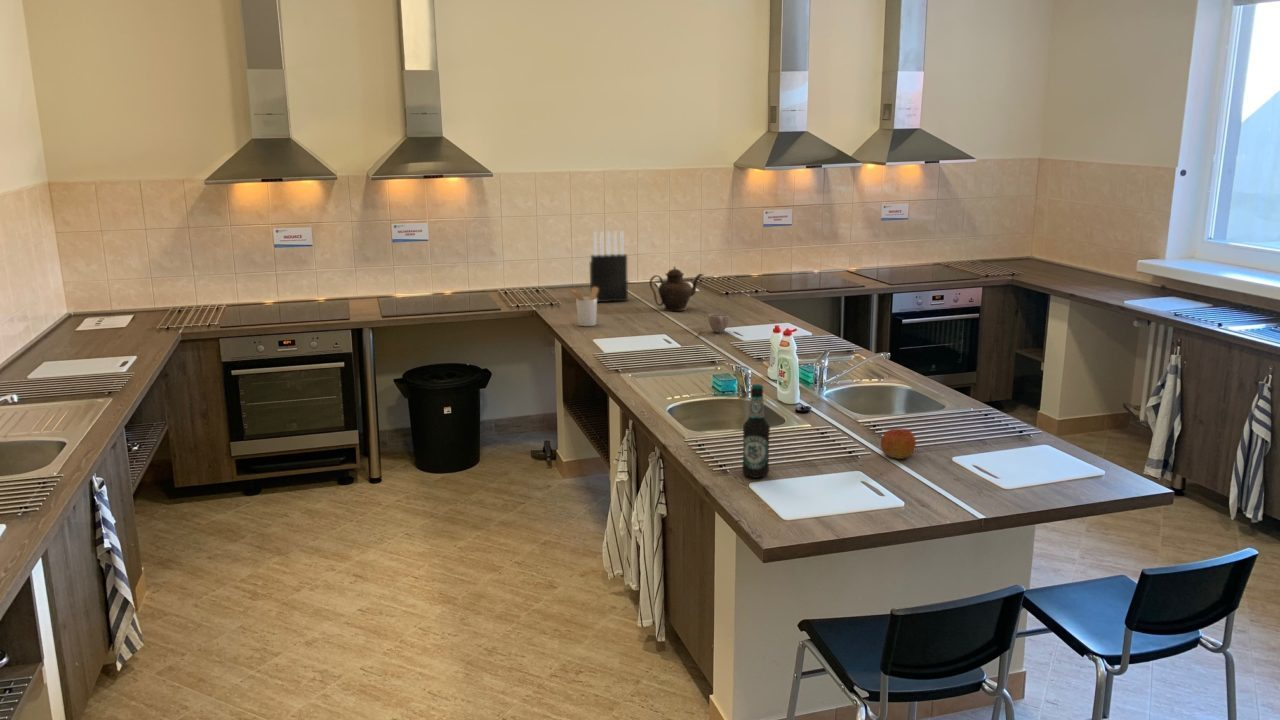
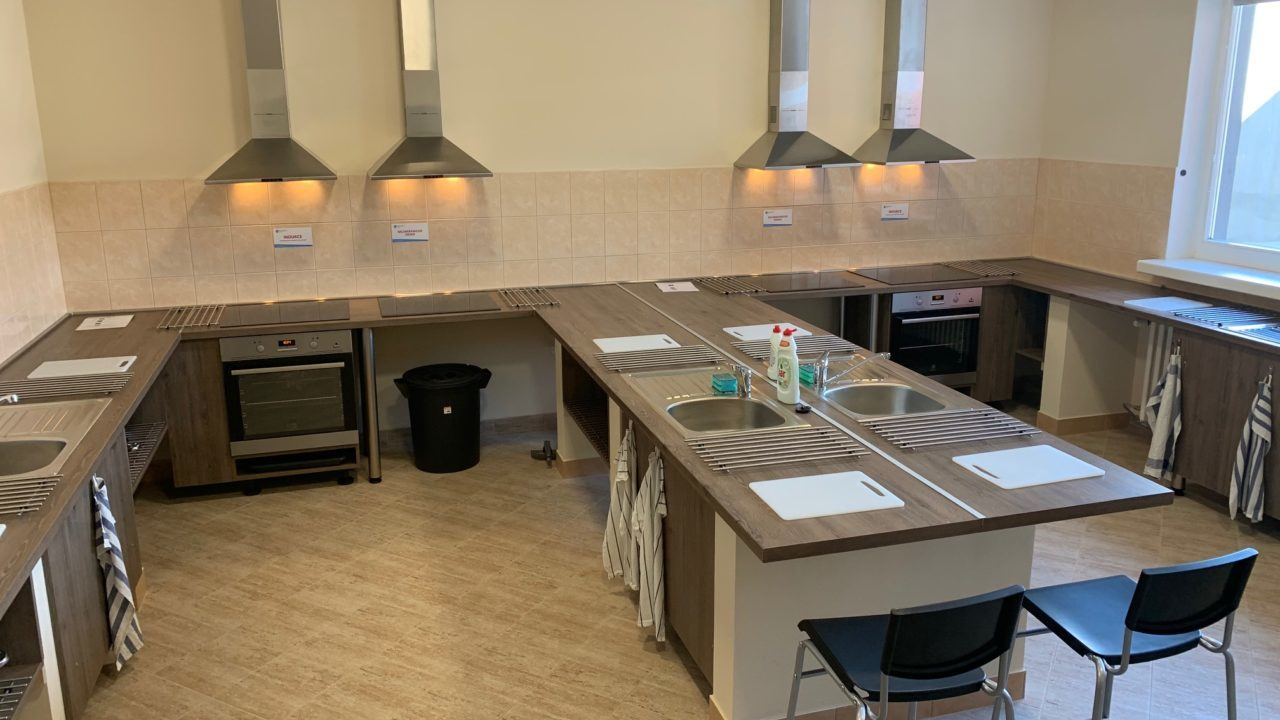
- apple (898, 442)
- bottle (756, 430)
- teapot (677, 287)
- knife block (608, 265)
- cup (719, 323)
- utensil holder (583, 306)
